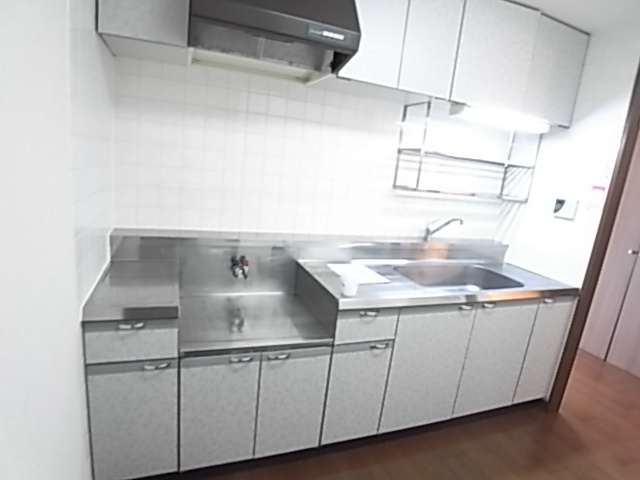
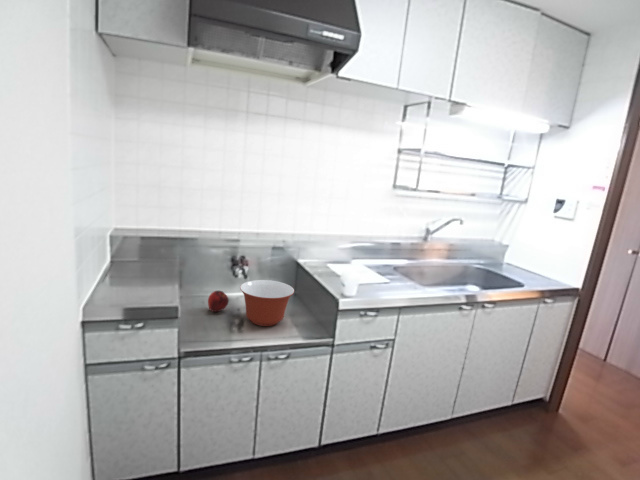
+ mixing bowl (266, 304)
+ apple (218, 301)
